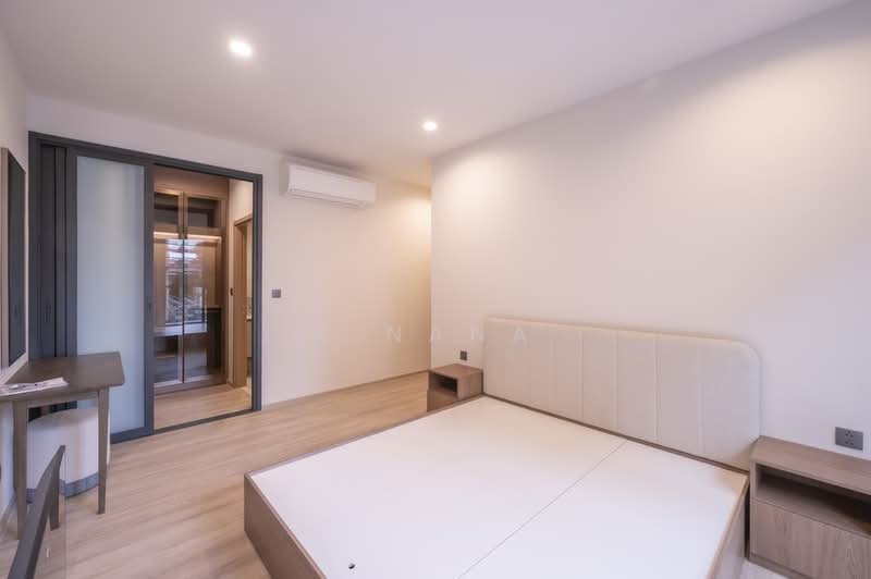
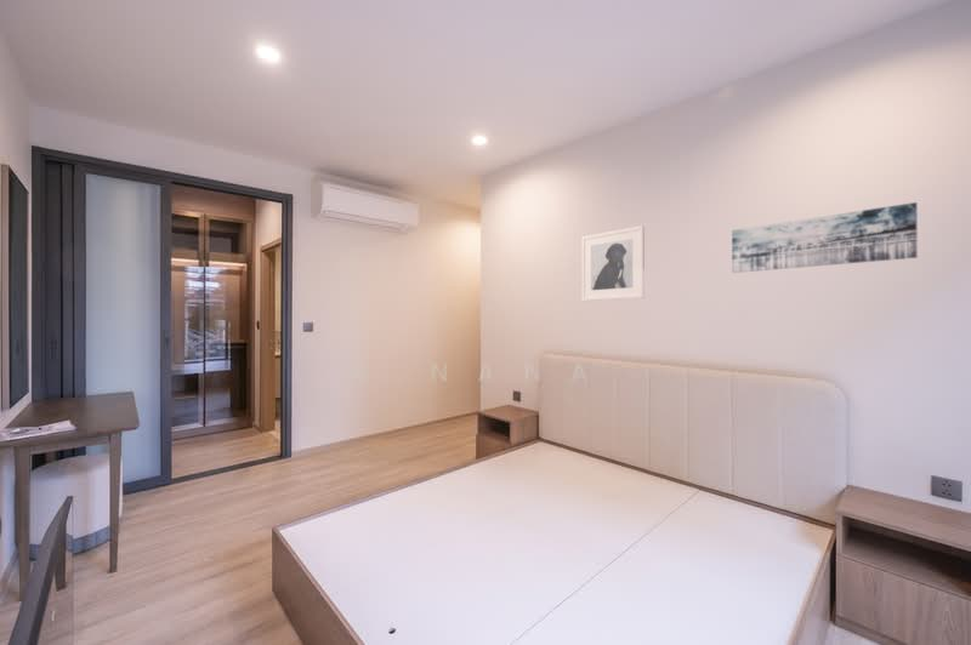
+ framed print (611, 266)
+ wall art (812, 241)
